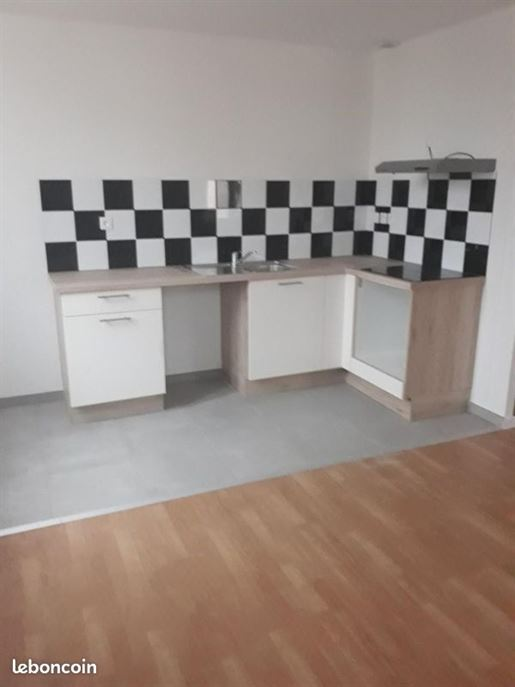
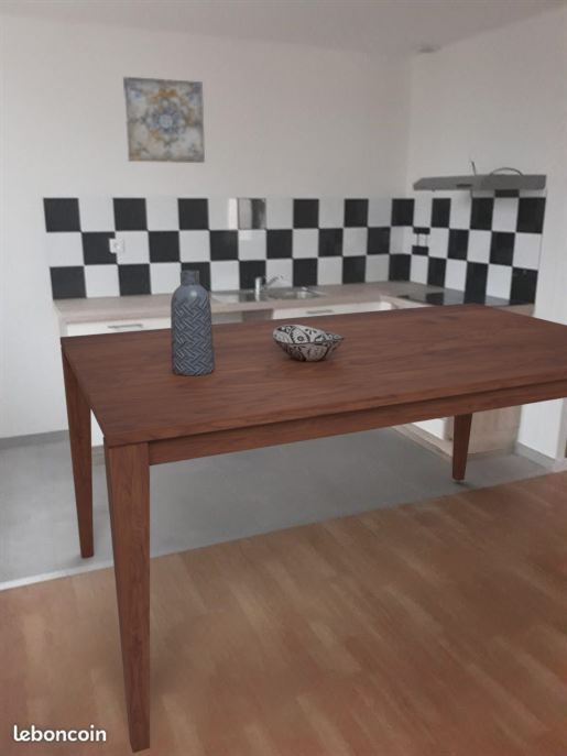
+ vase (190, 321)
+ decorative bowl (307, 344)
+ dining table (349, 432)
+ wall art (165, 121)
